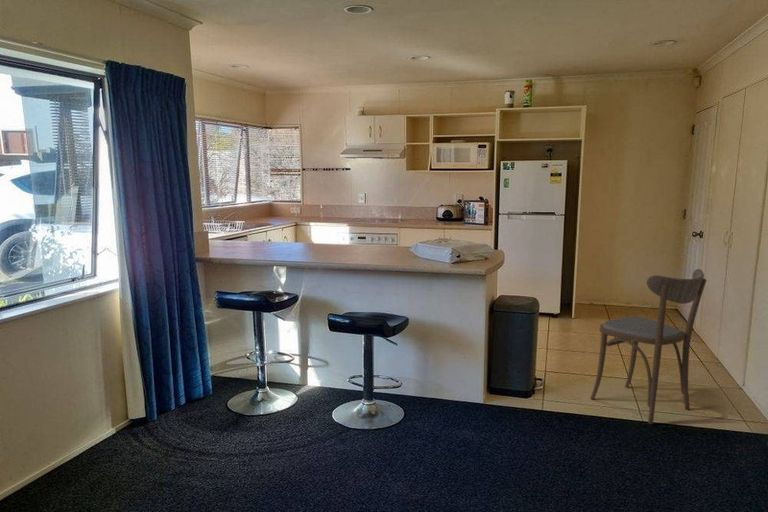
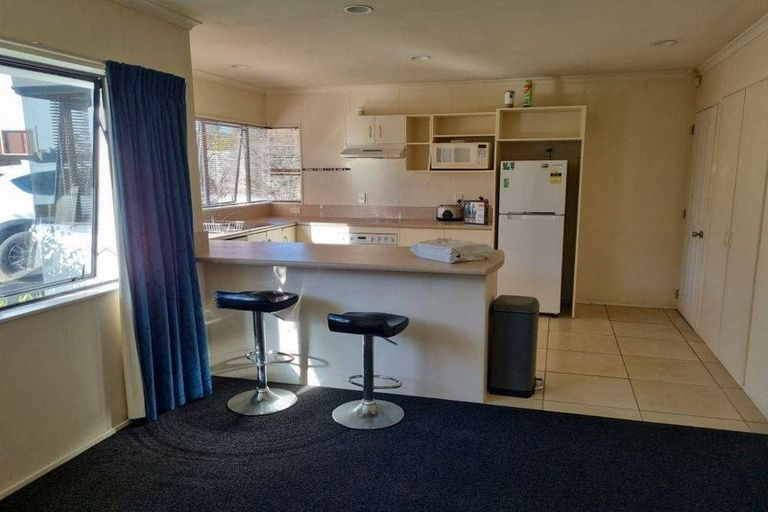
- dining chair (648, 338)
